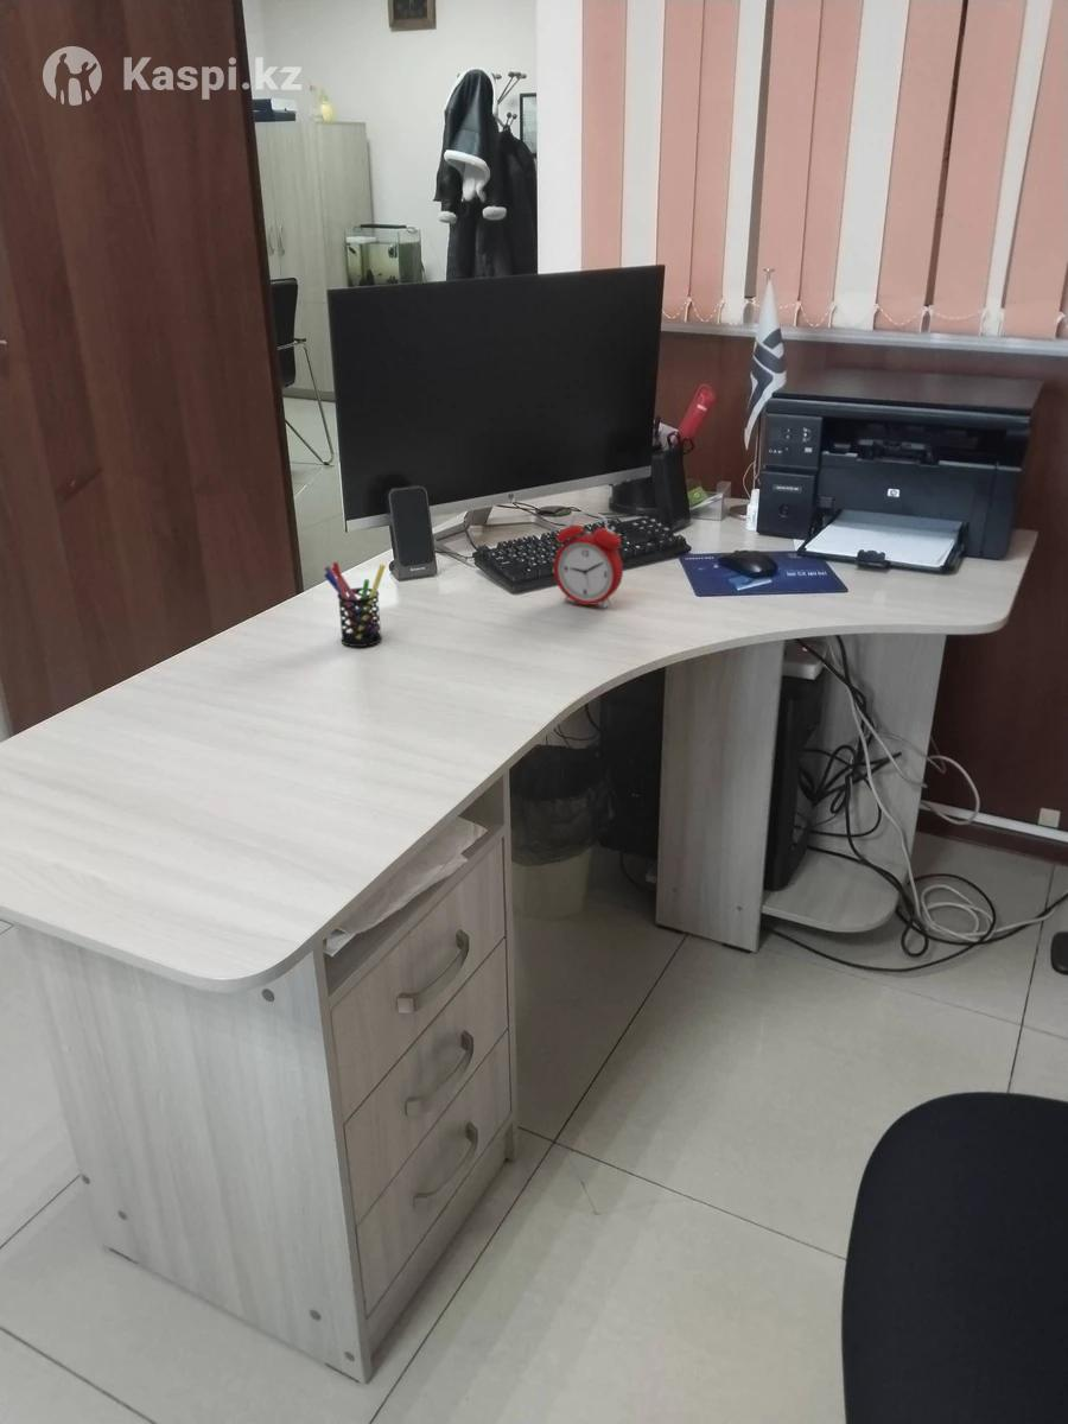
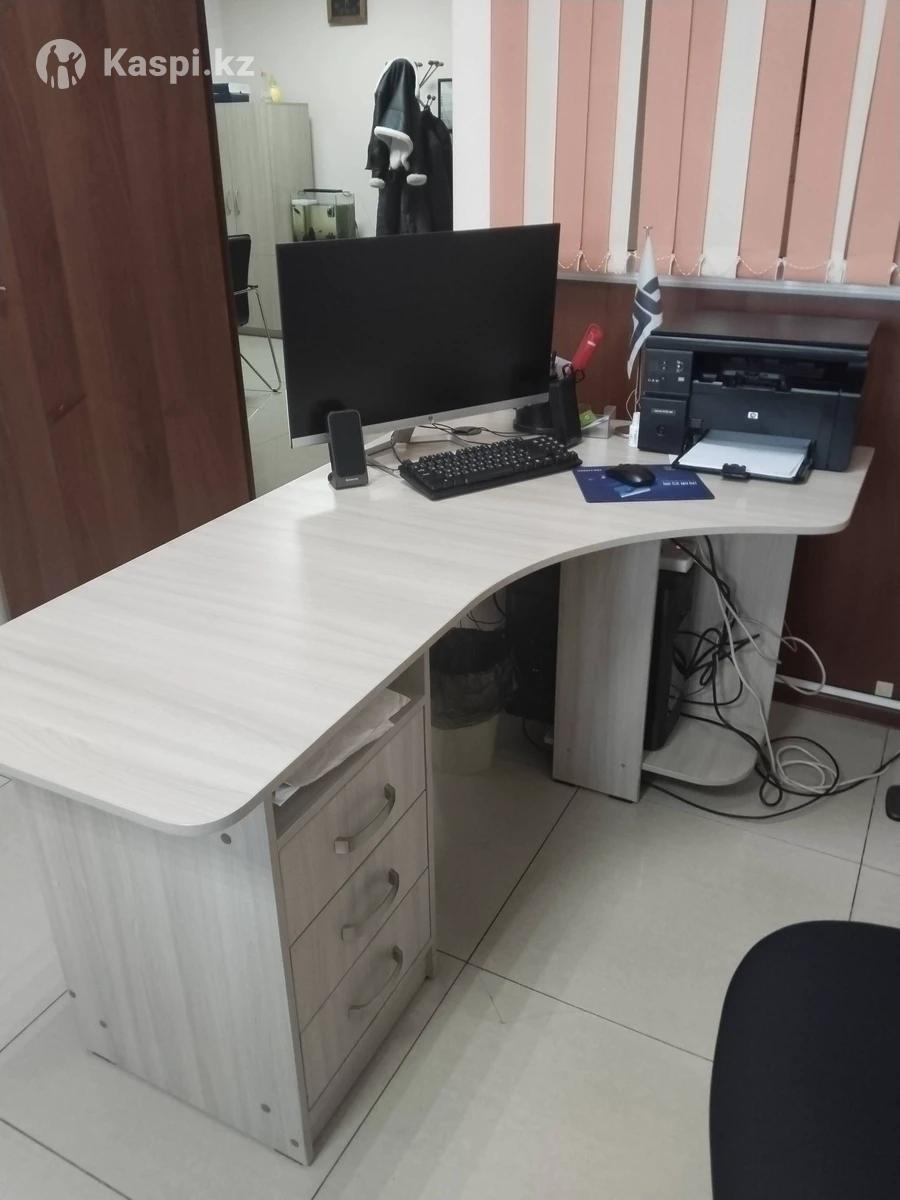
- alarm clock (587, 558)
- pen holder (357, 602)
